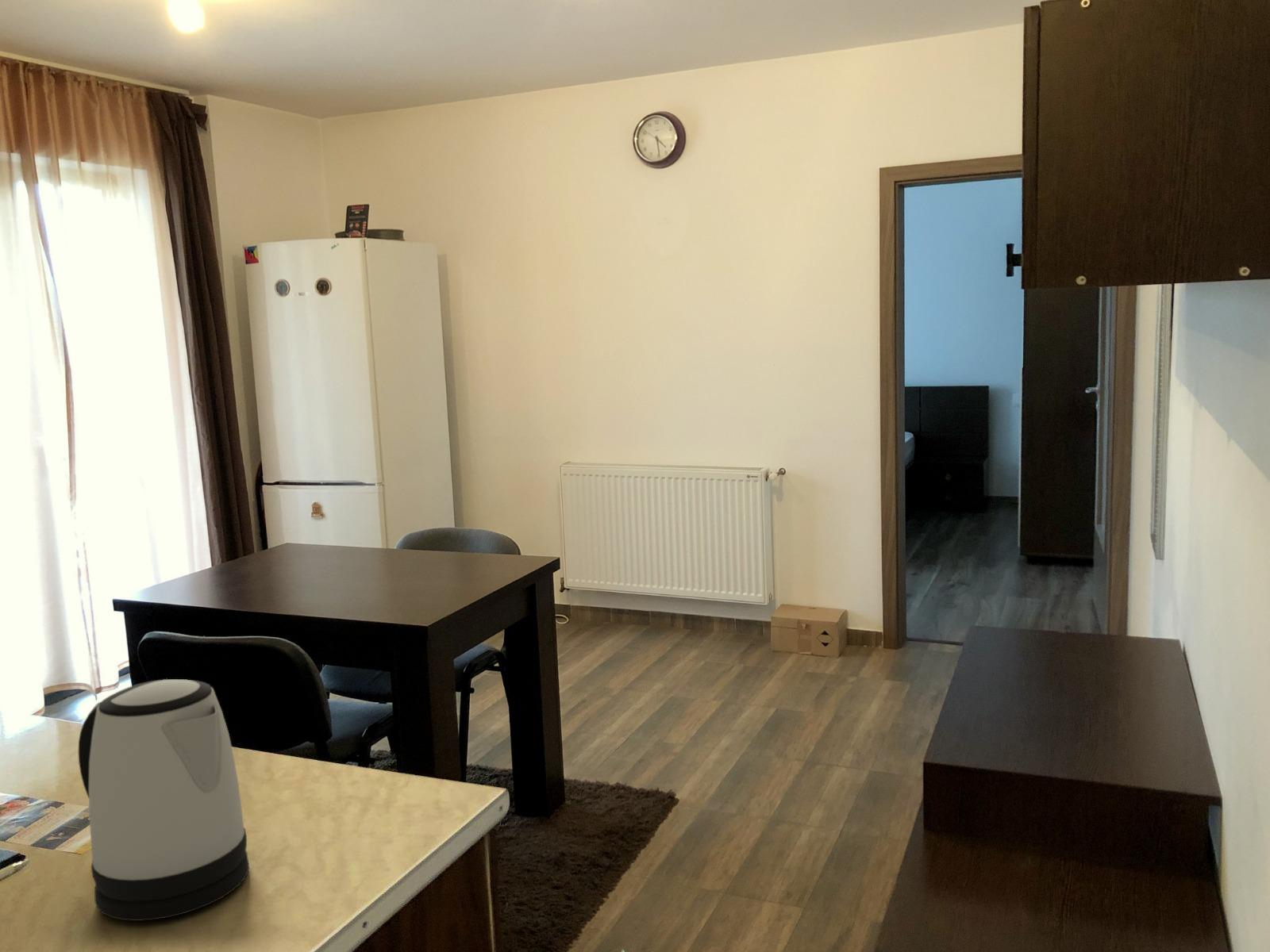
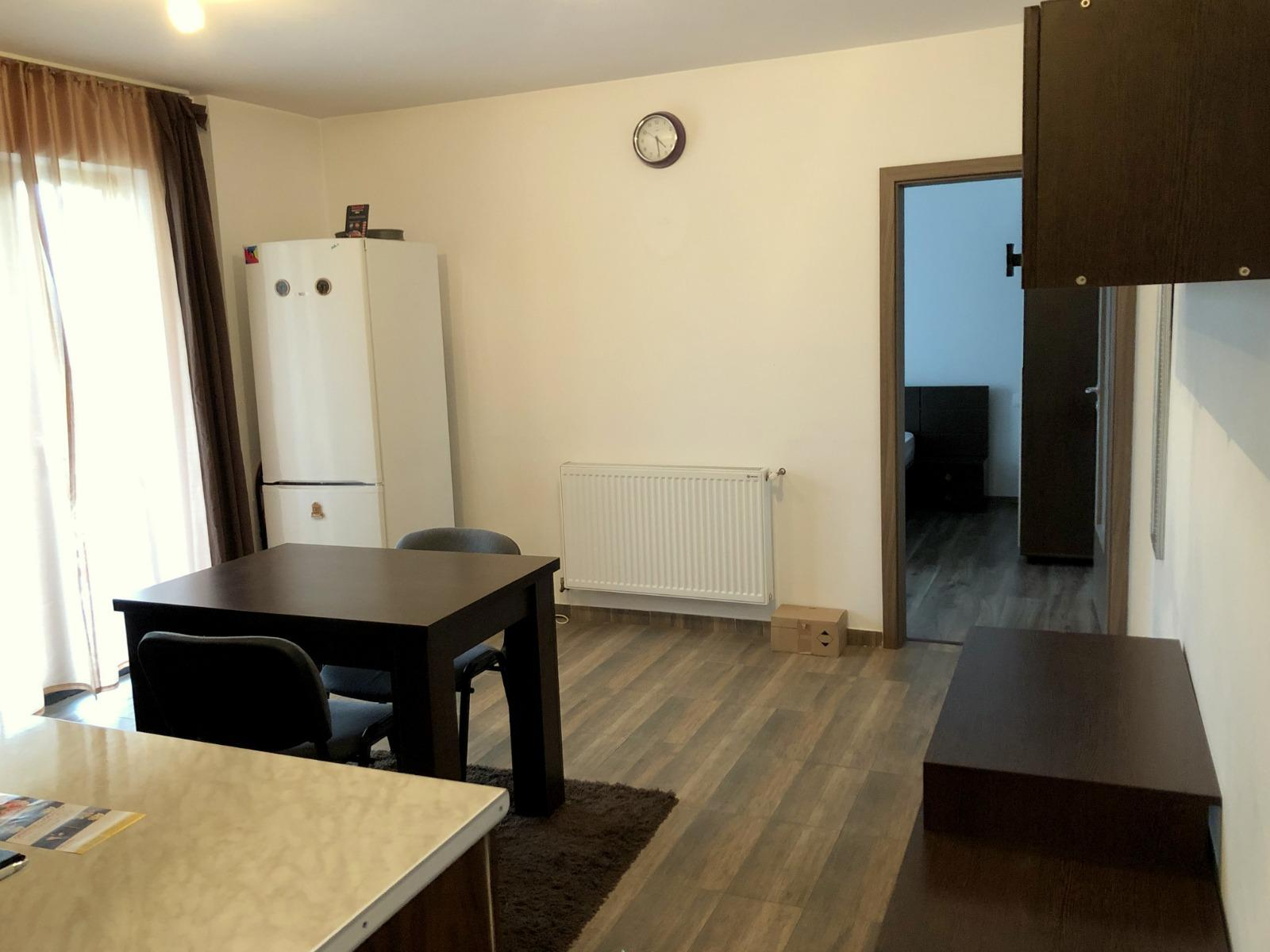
- kettle (151, 783)
